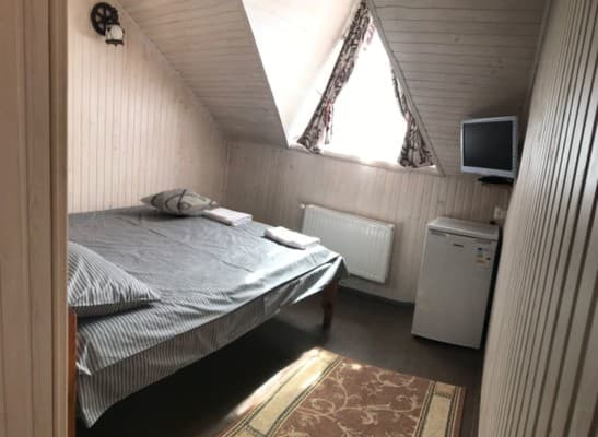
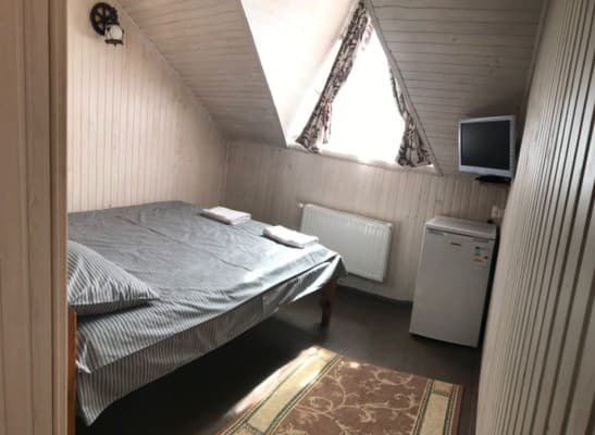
- decorative pillow (179, 201)
